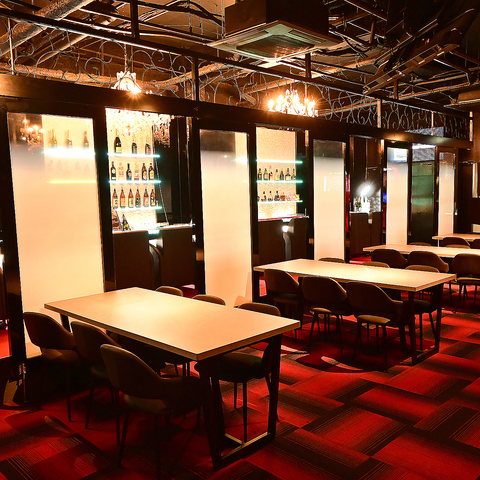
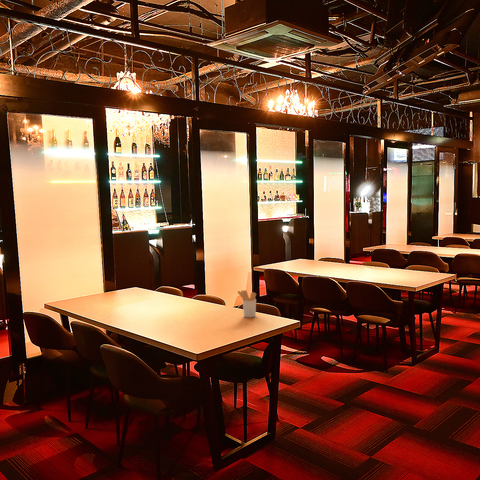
+ utensil holder (247, 303)
